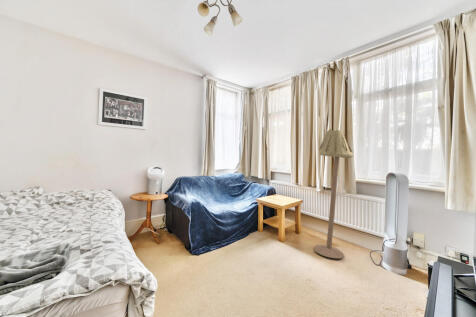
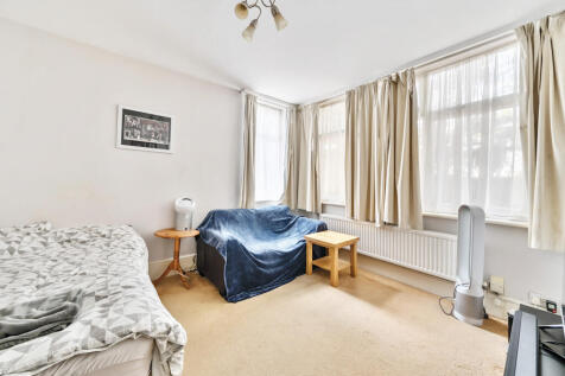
- floor lamp (333, 189)
